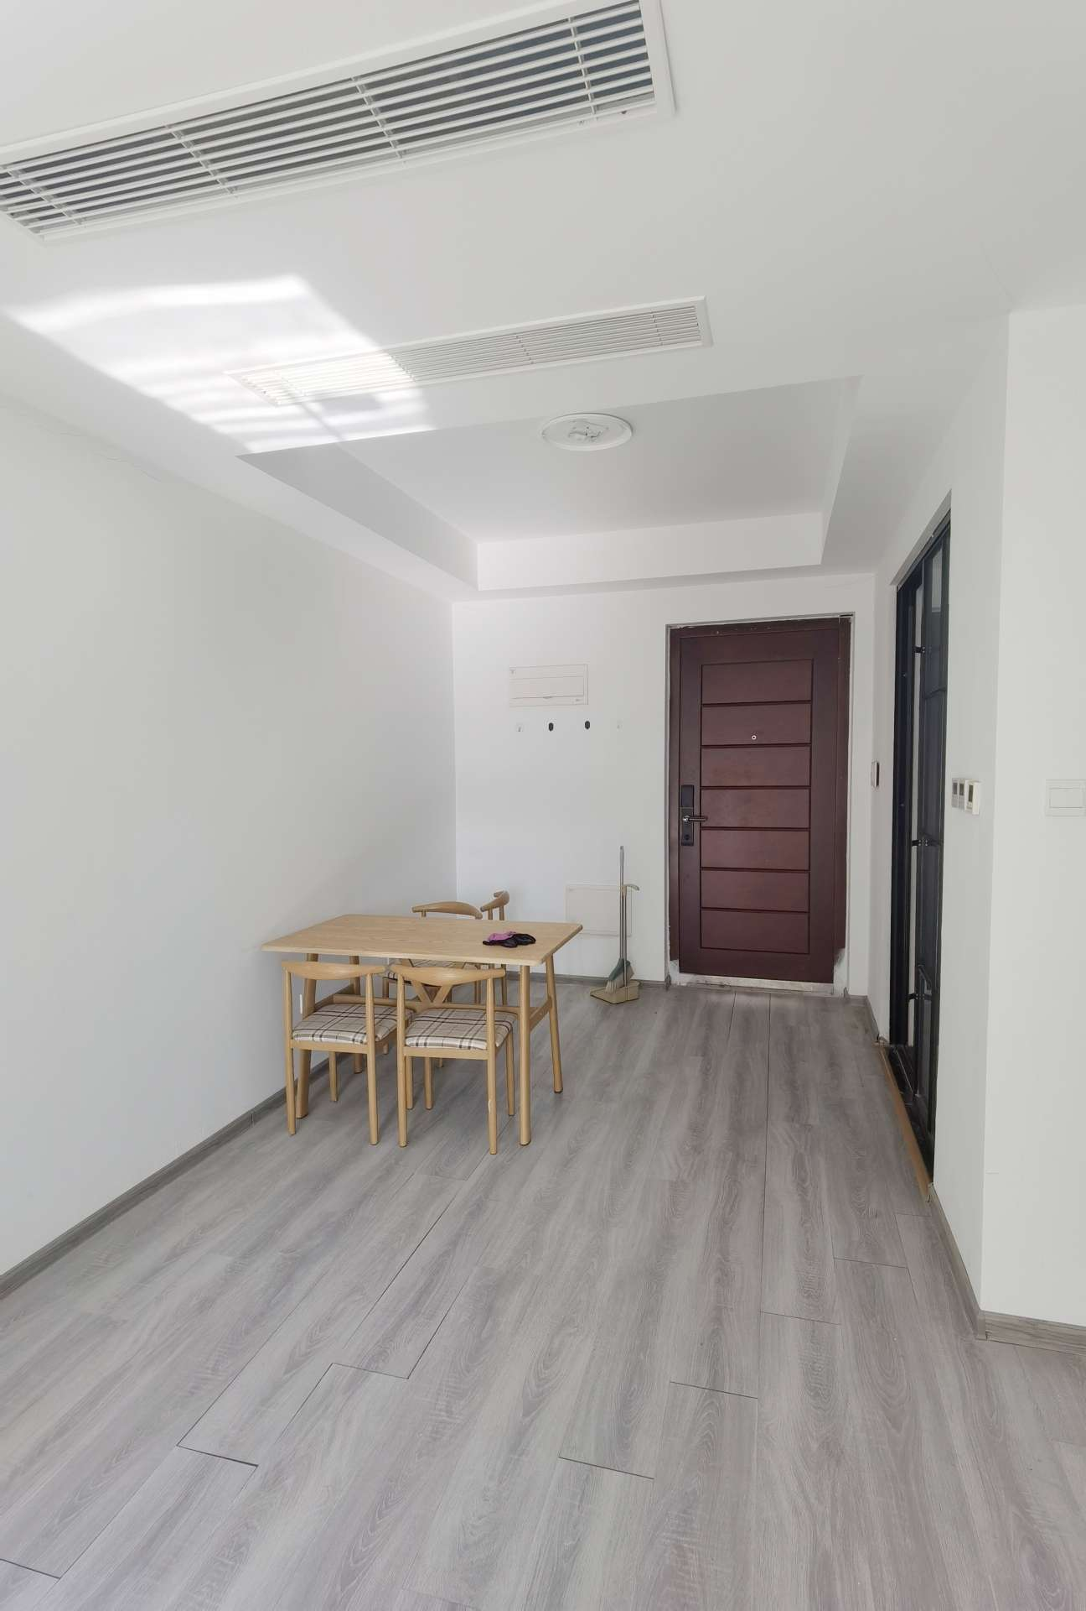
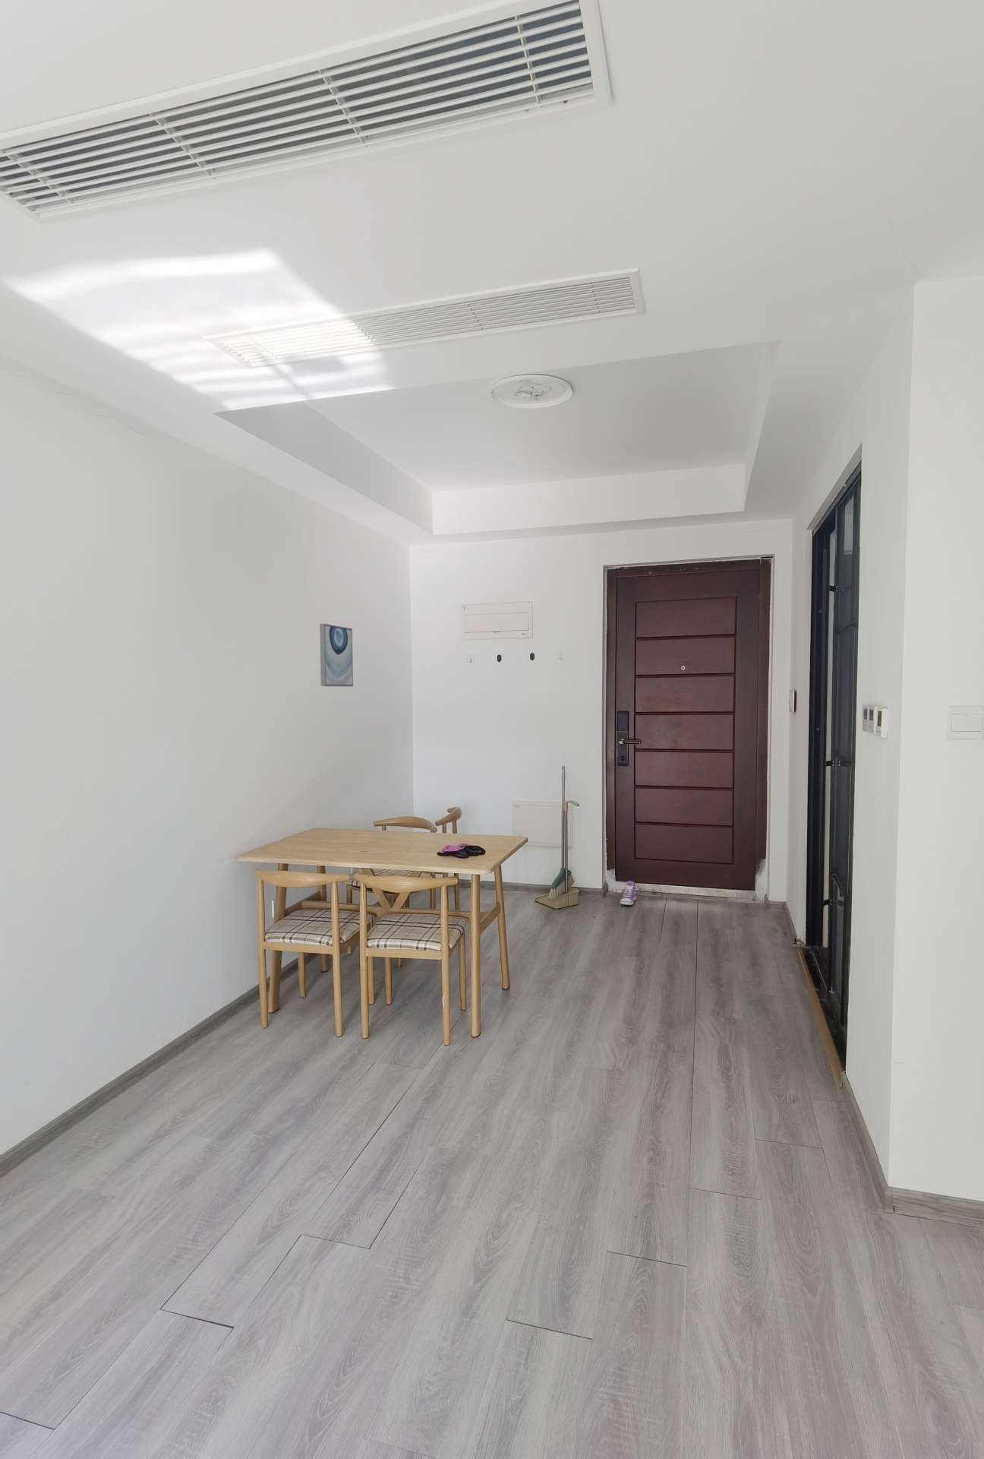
+ sneaker (628, 891)
+ wall art (337, 656)
